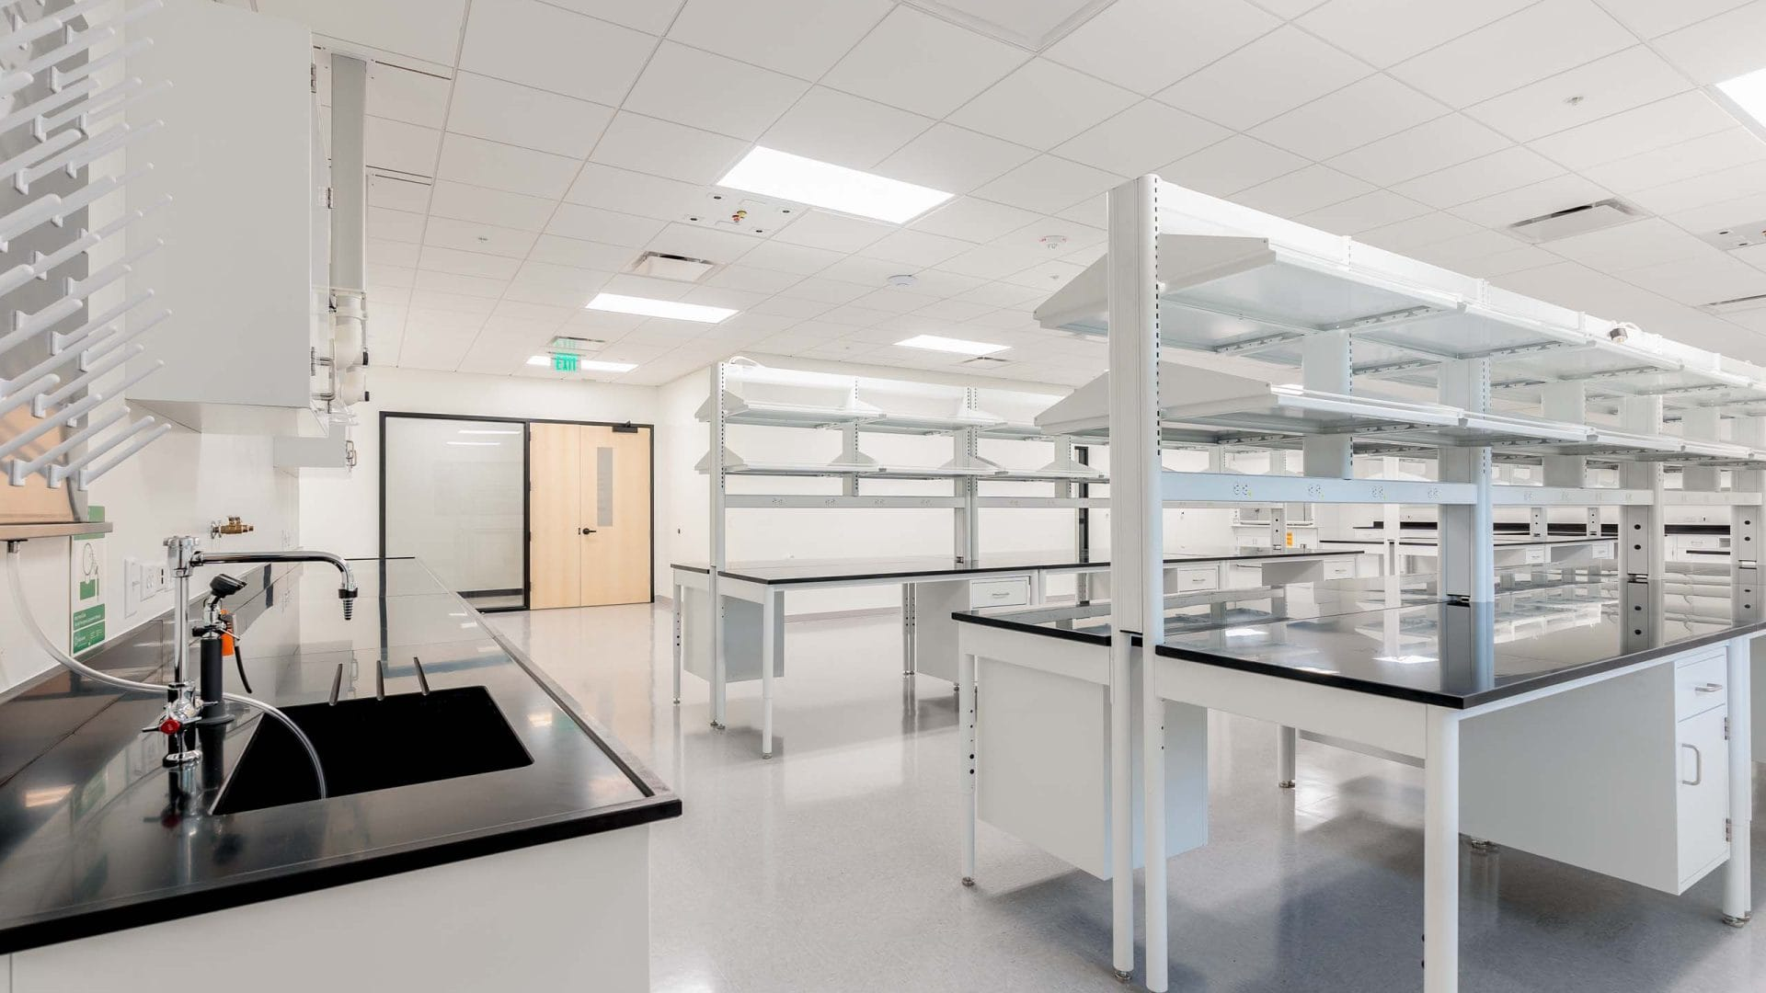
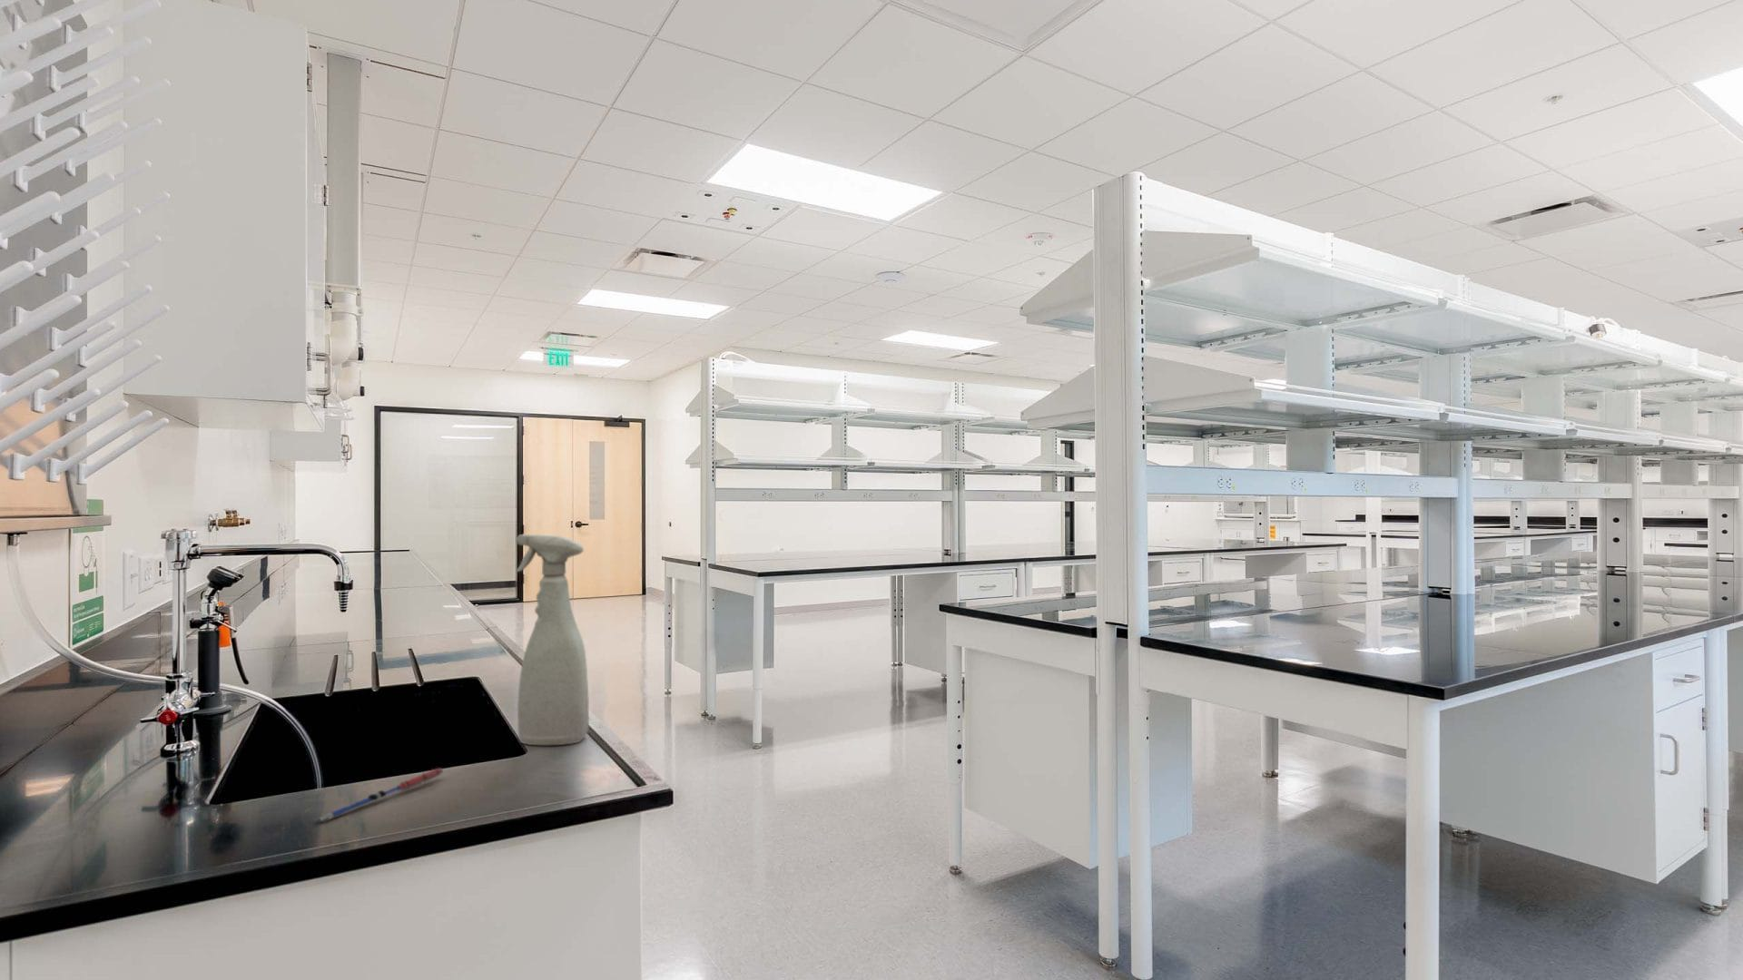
+ pen (384, 792)
+ spray bottle (554, 637)
